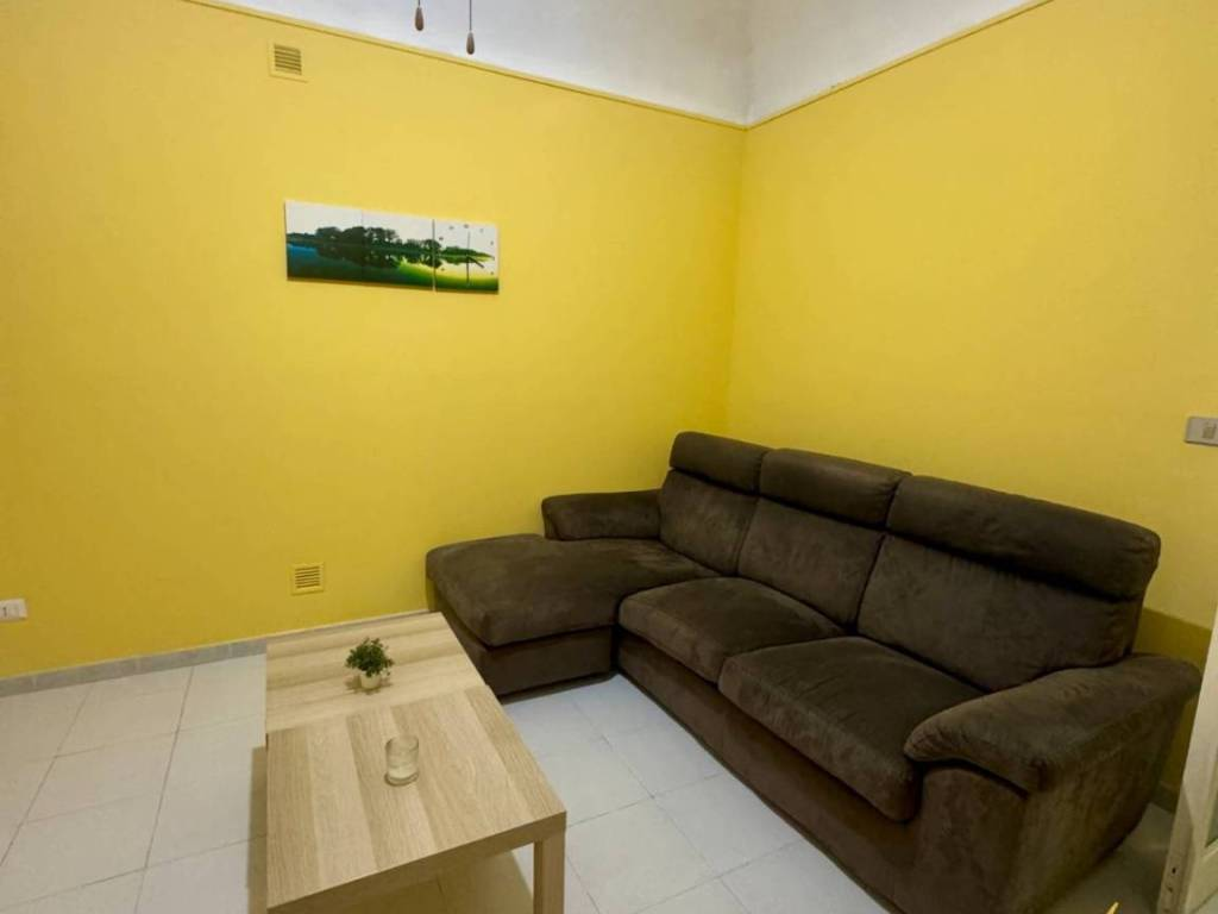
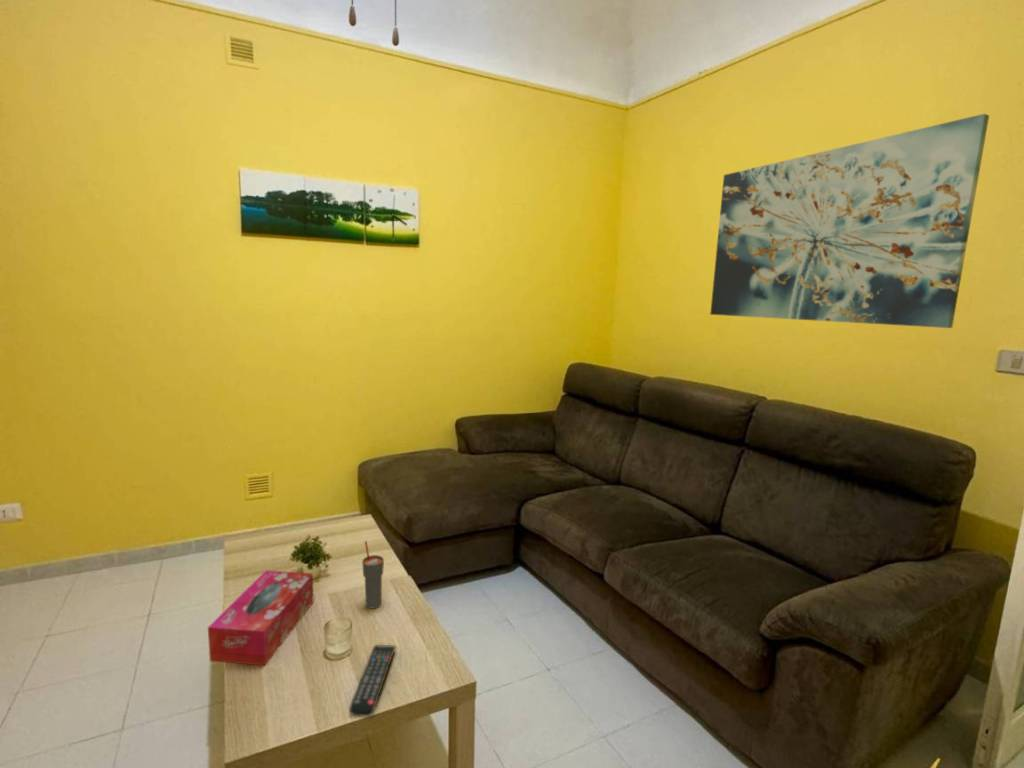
+ cup (373, 574)
+ remote control (374, 676)
+ tissue box (265, 613)
+ wall art (817, 237)
